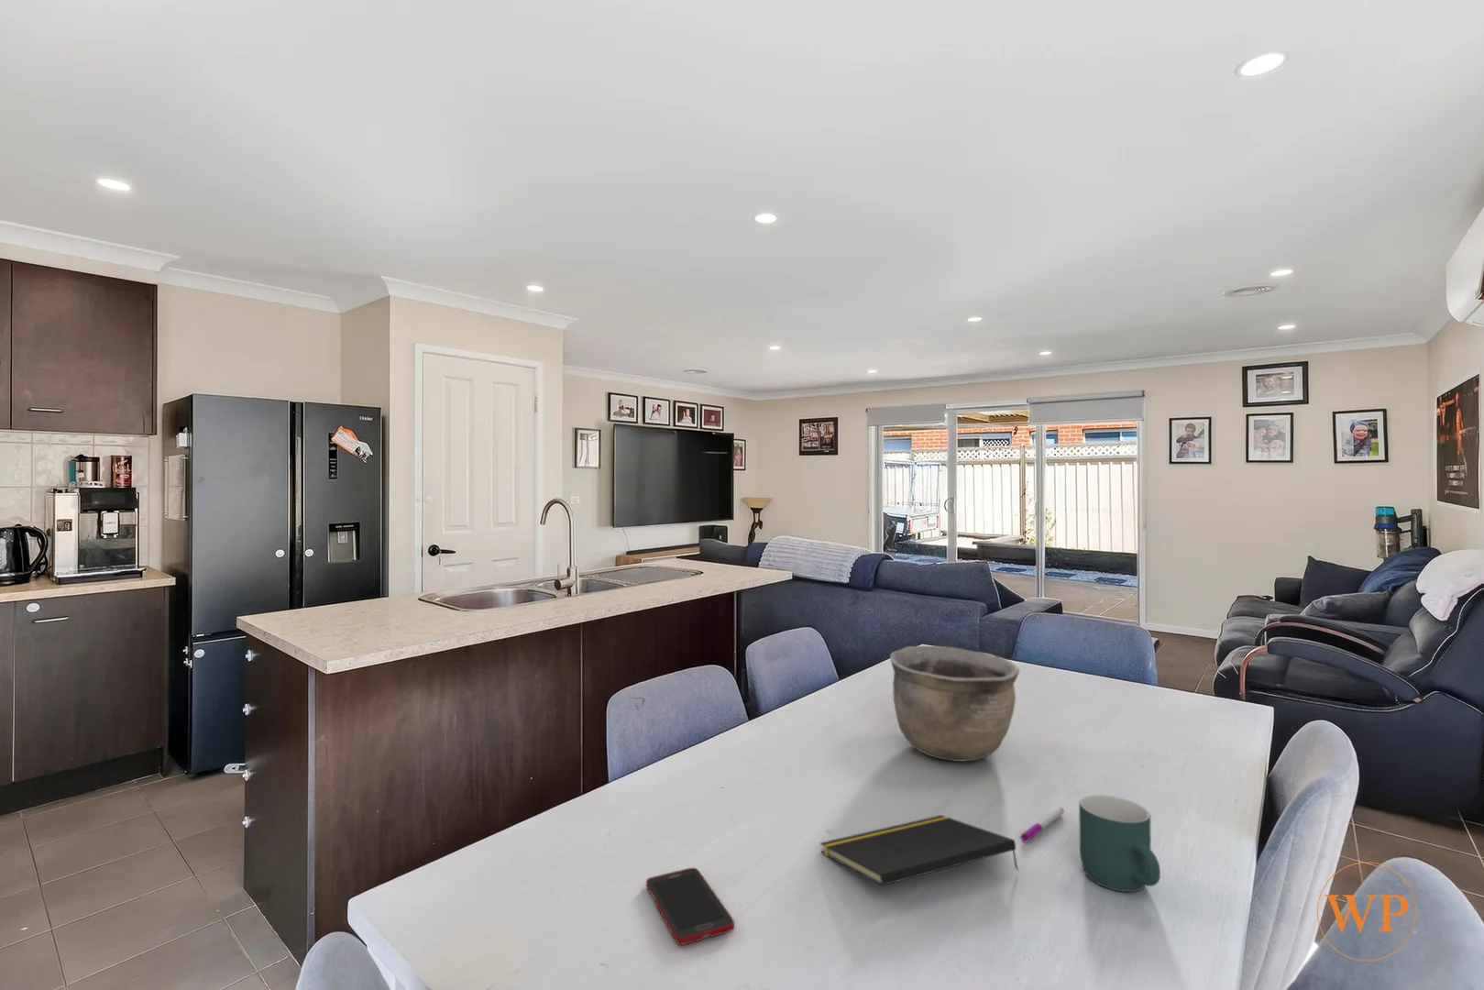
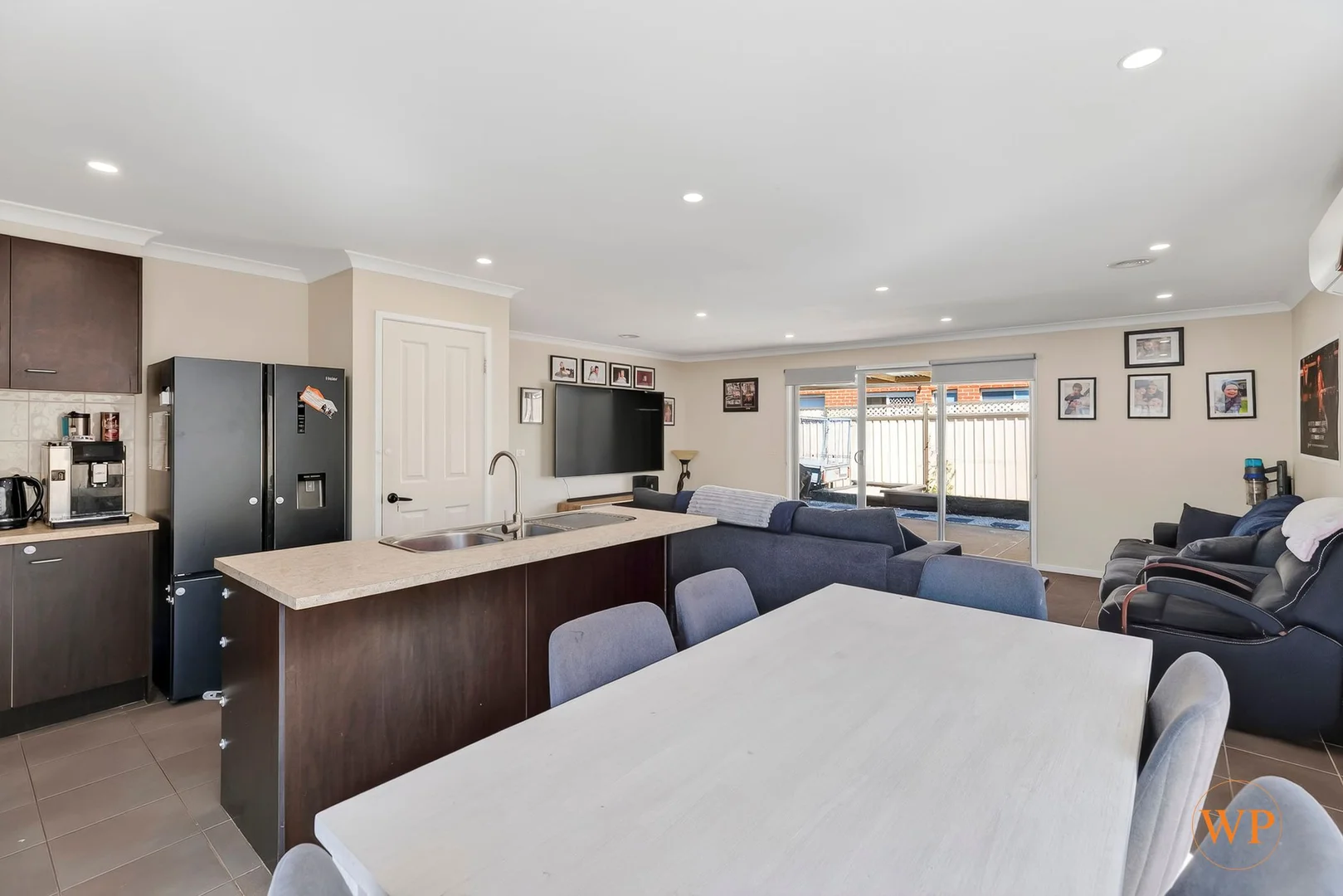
- mug (1126, 847)
- pen (1043, 823)
- bowl (954, 704)
- cell phone (687, 903)
- notepad (915, 846)
